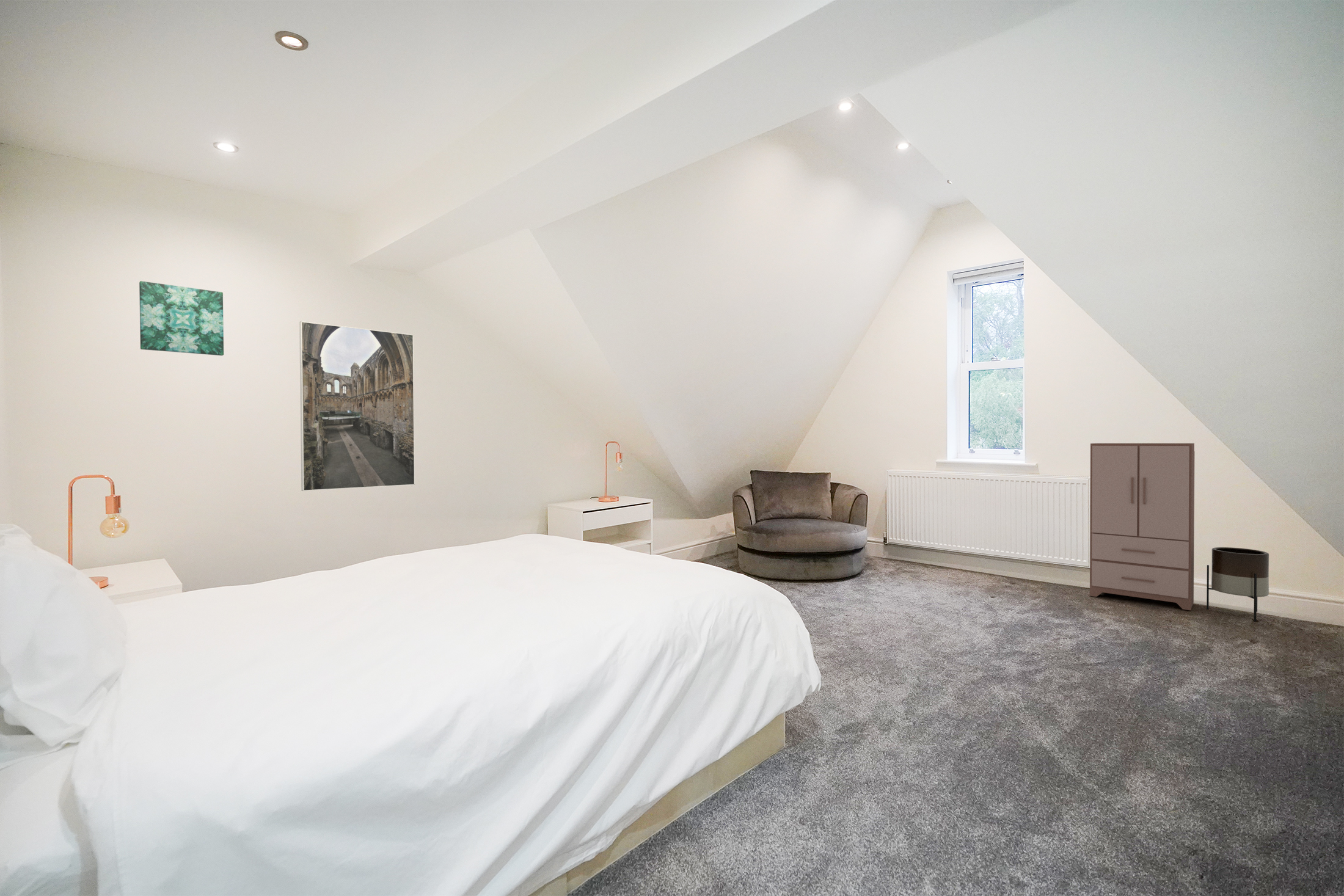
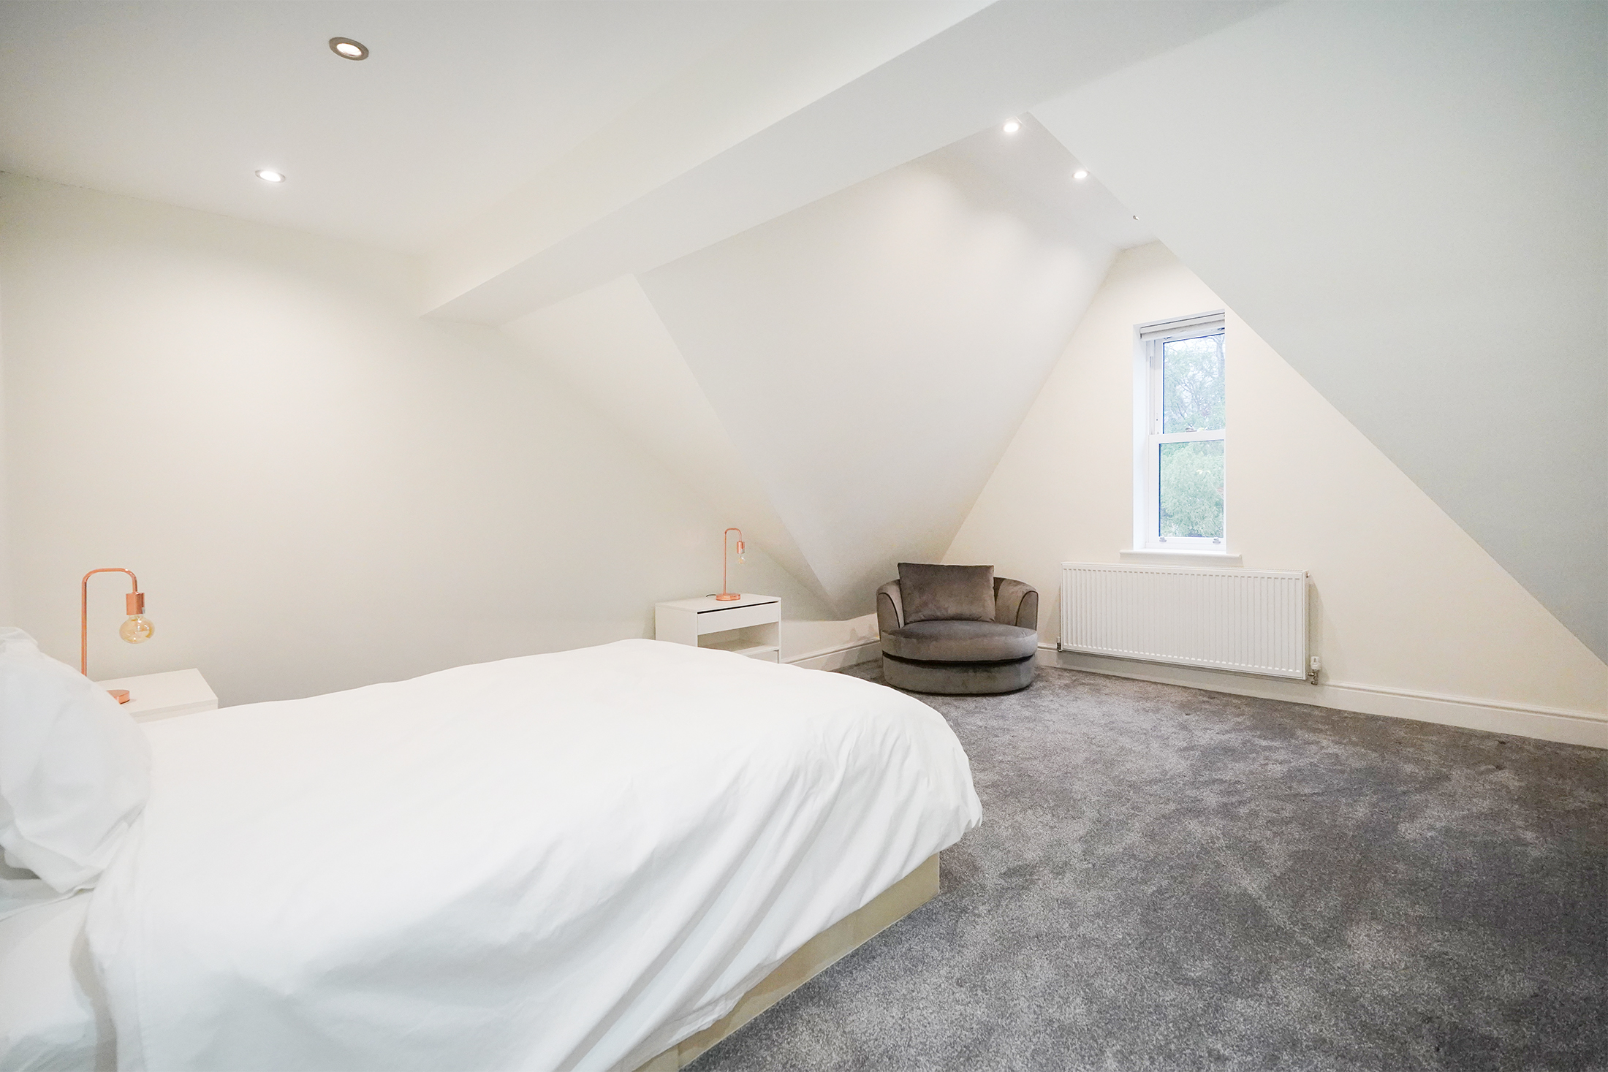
- wall art (183, 319)
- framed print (360, 408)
- planter (1237, 582)
- cabinet (1141, 521)
